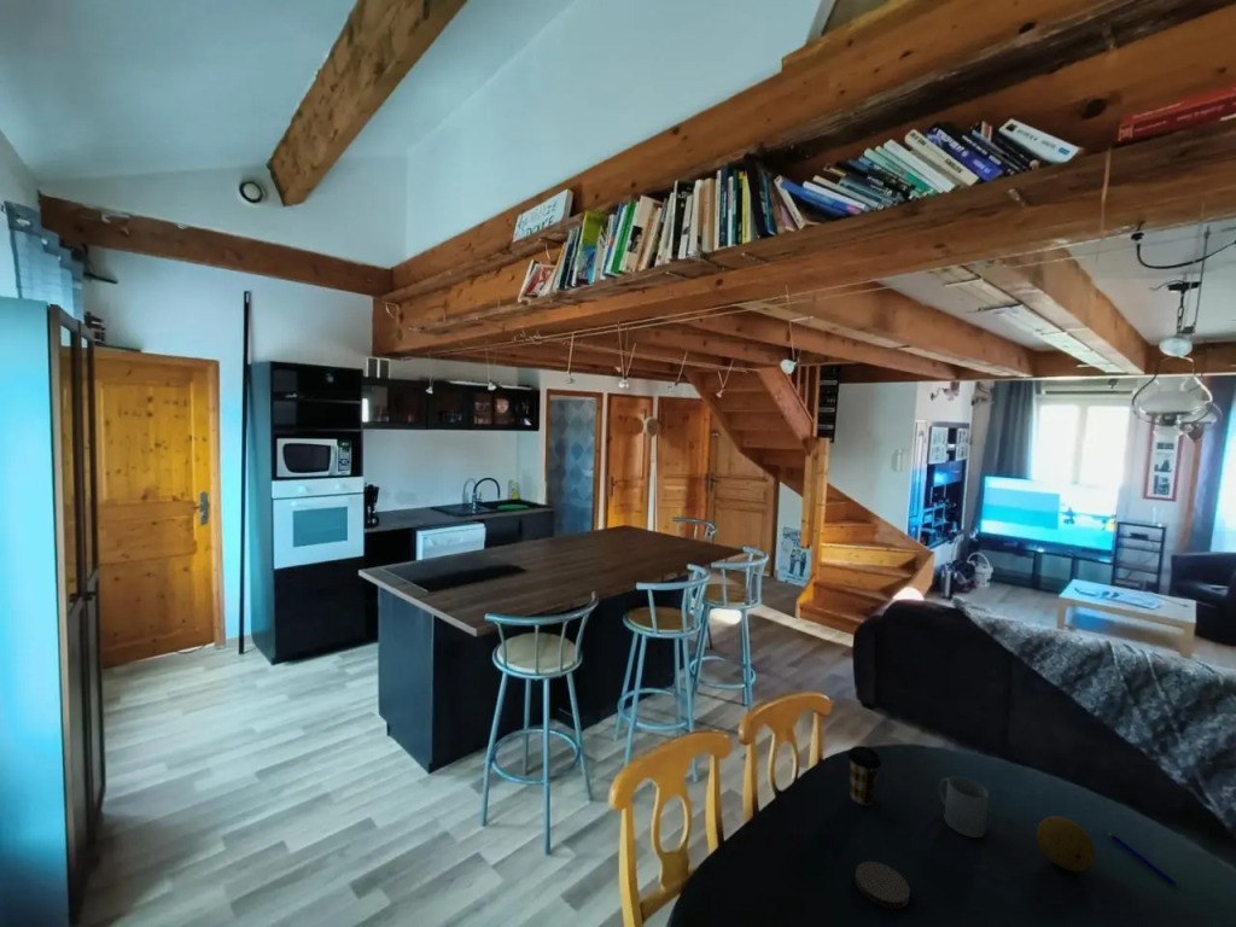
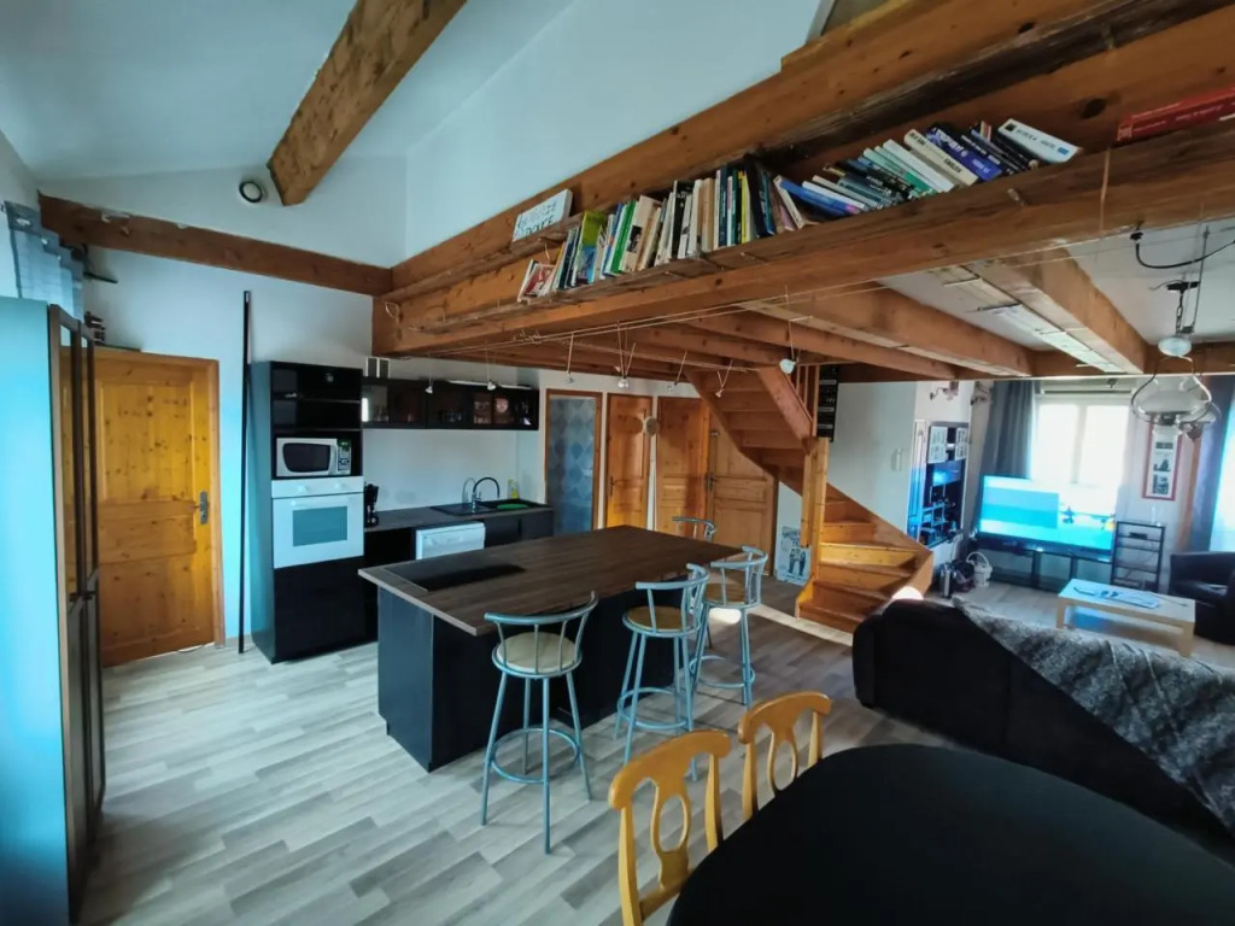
- fruit (1065, 843)
- coffee cup (862, 775)
- mug (960, 800)
- coaster (881, 884)
- pen (1138, 856)
